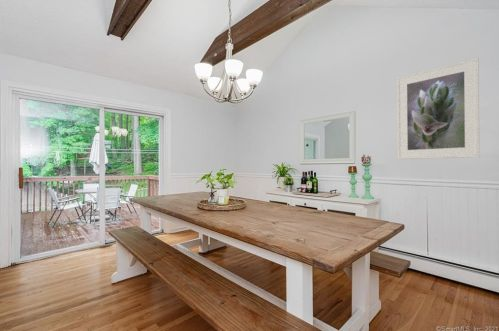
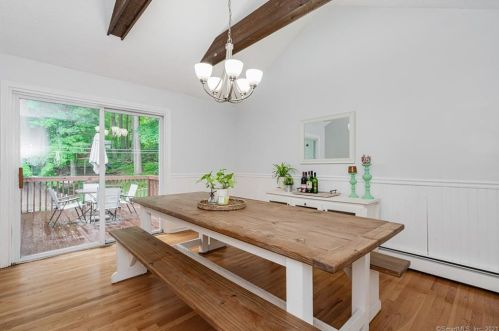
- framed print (434, 113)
